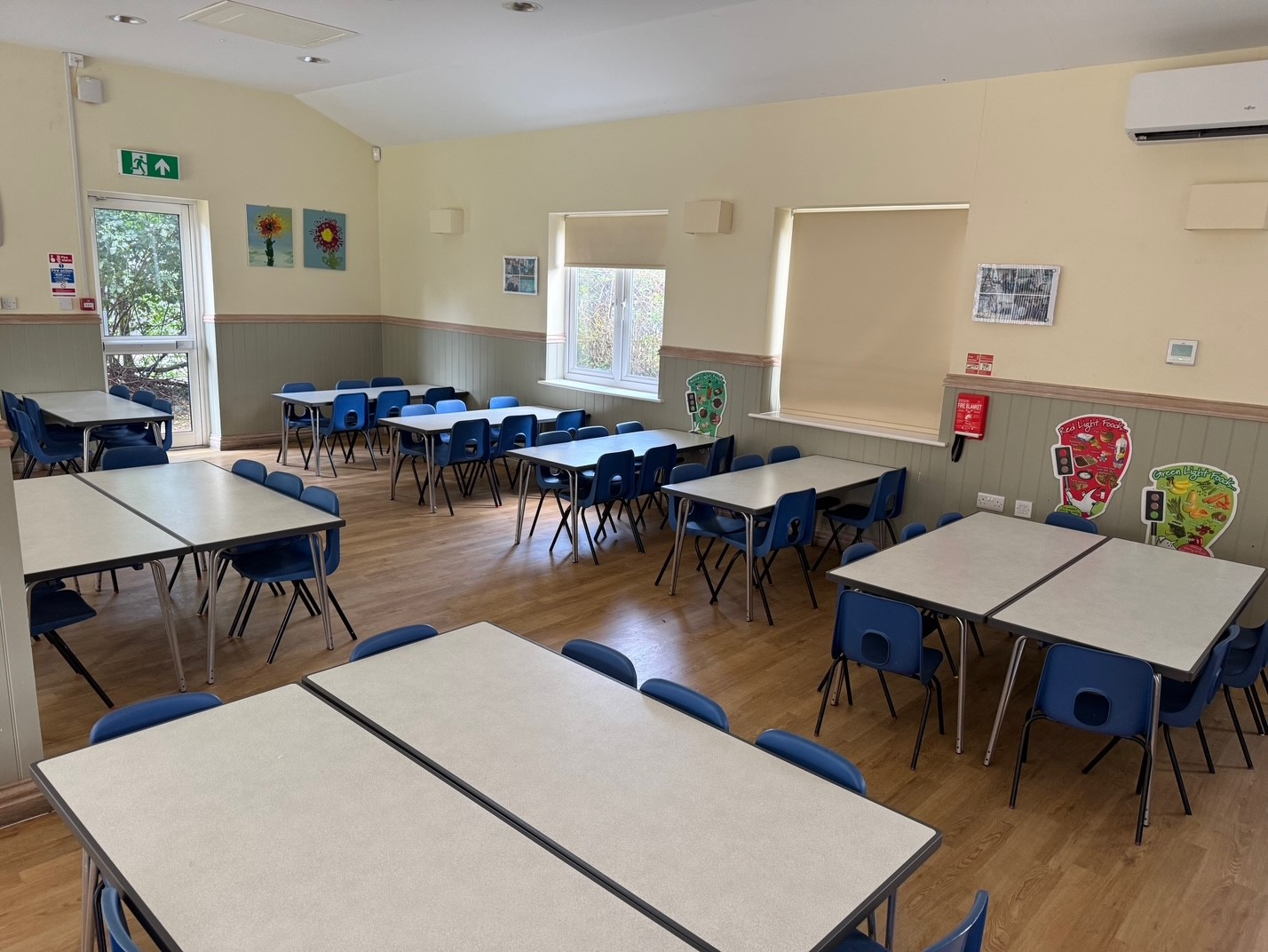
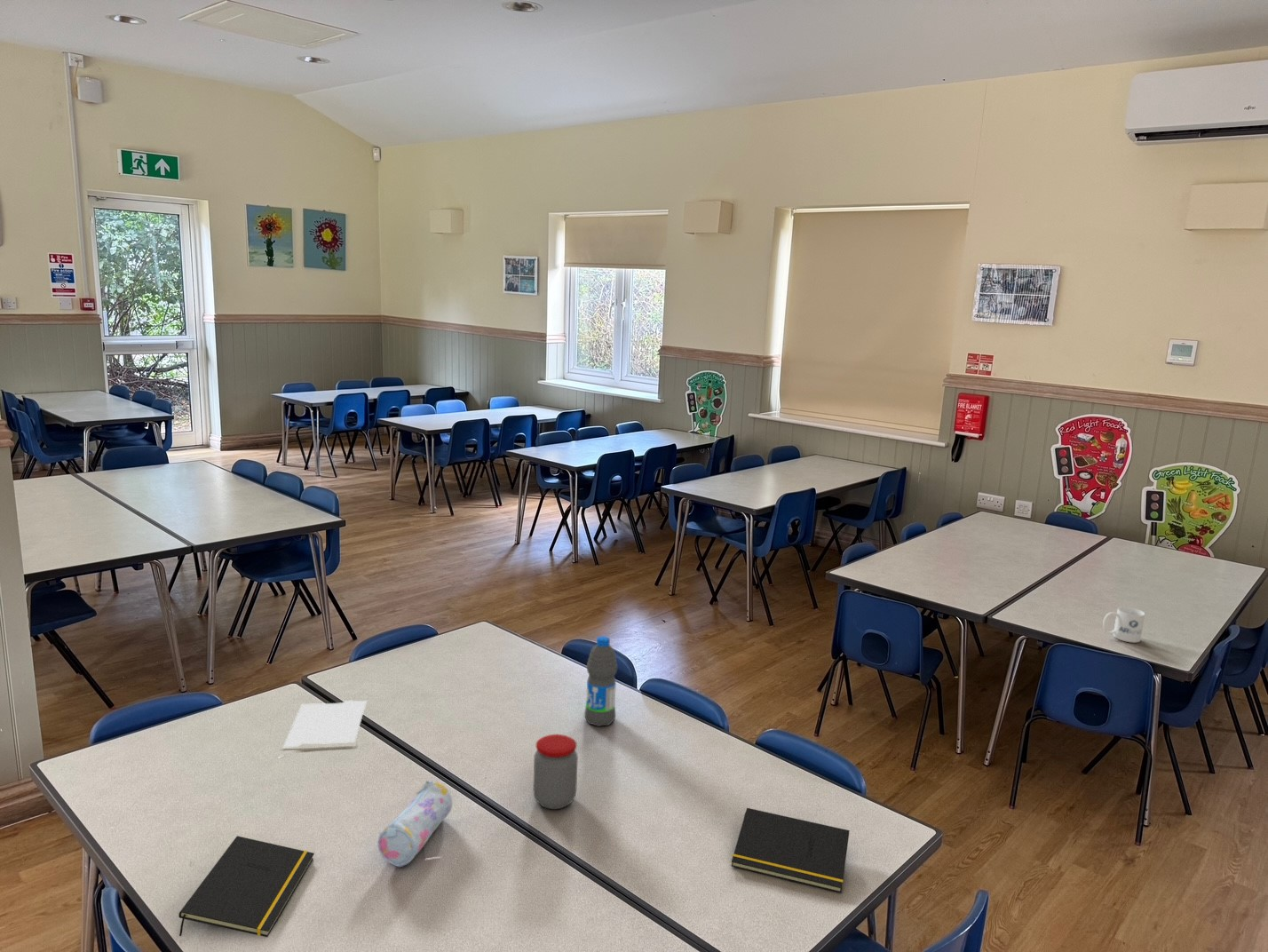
+ notepad (250, 883)
+ paper sheet (327, 719)
+ mug (1124, 623)
+ pencil case (416, 821)
+ jar (555, 772)
+ notepad (791, 847)
+ water bottle (601, 679)
